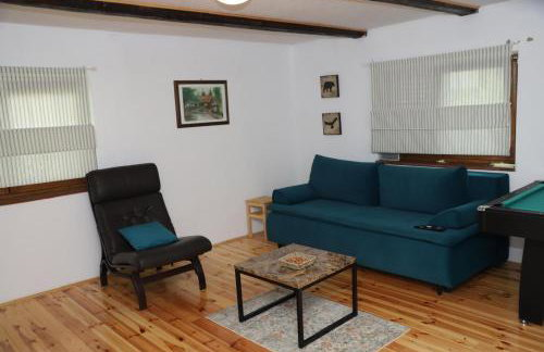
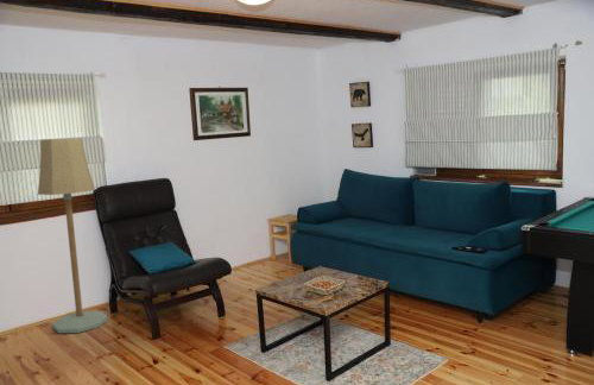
+ floor lamp (71, 233)
